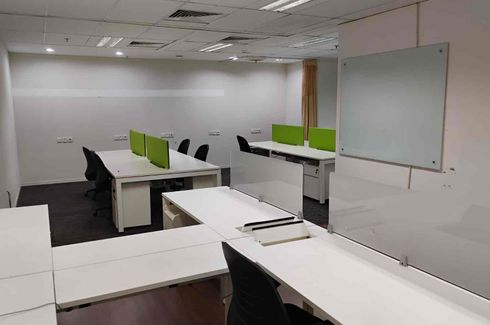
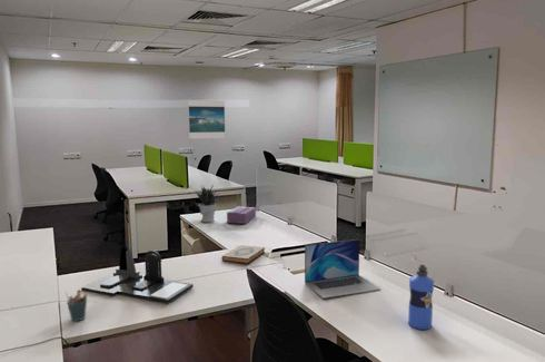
+ desk organizer (138, 271)
+ laptop (341, 266)
+ pen holder (77, 304)
+ water bottle (420, 295)
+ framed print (207, 119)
+ hardback book (244, 253)
+ potted plant (206, 202)
+ tissue box (241, 214)
